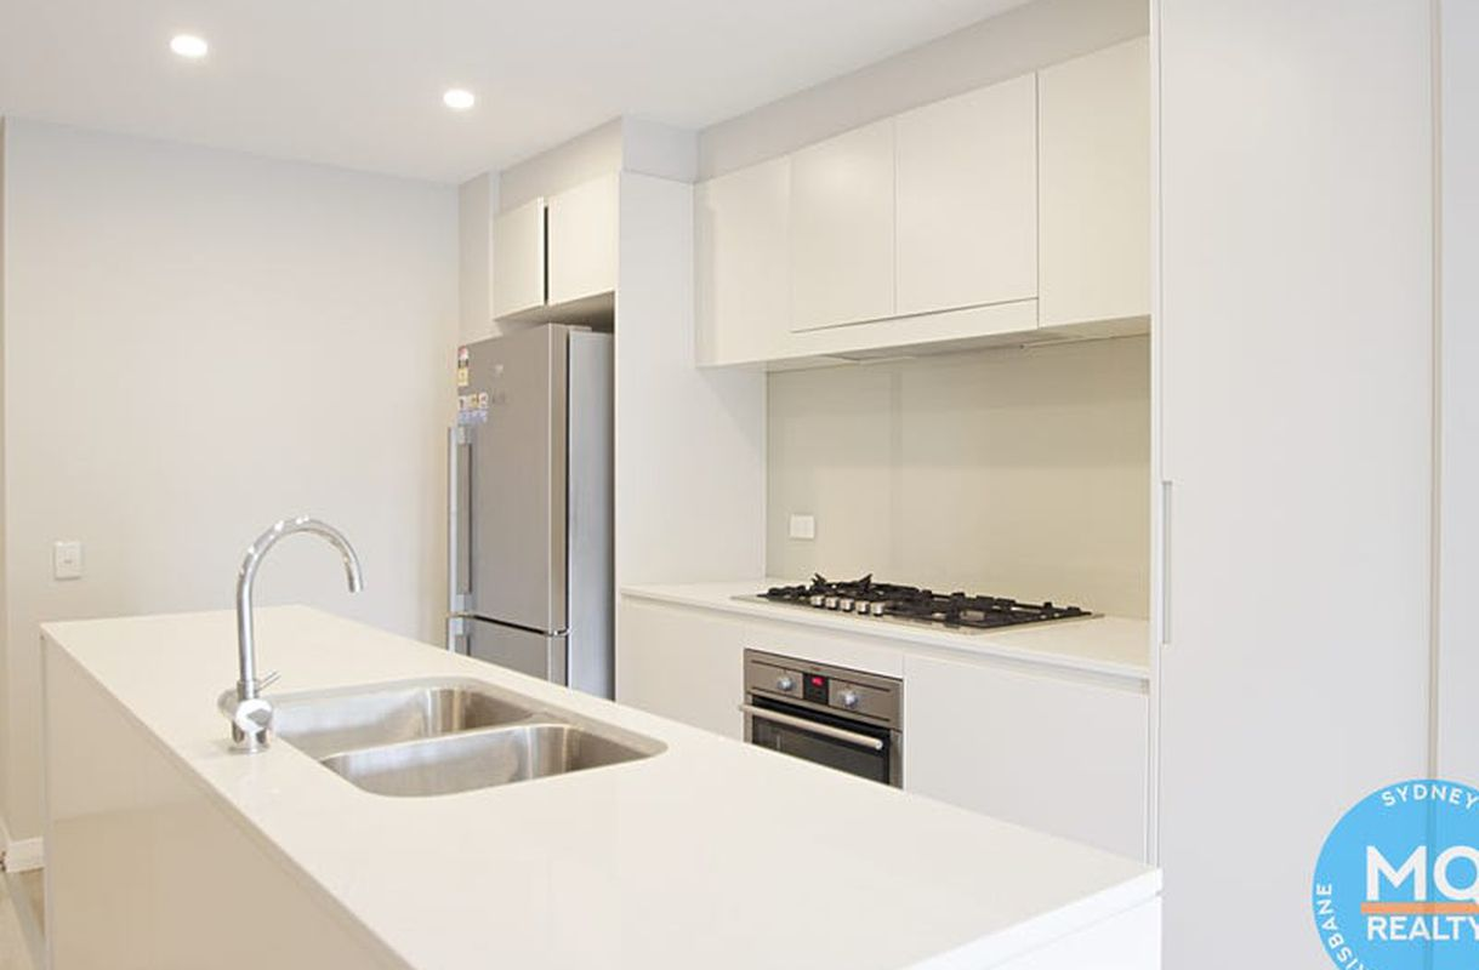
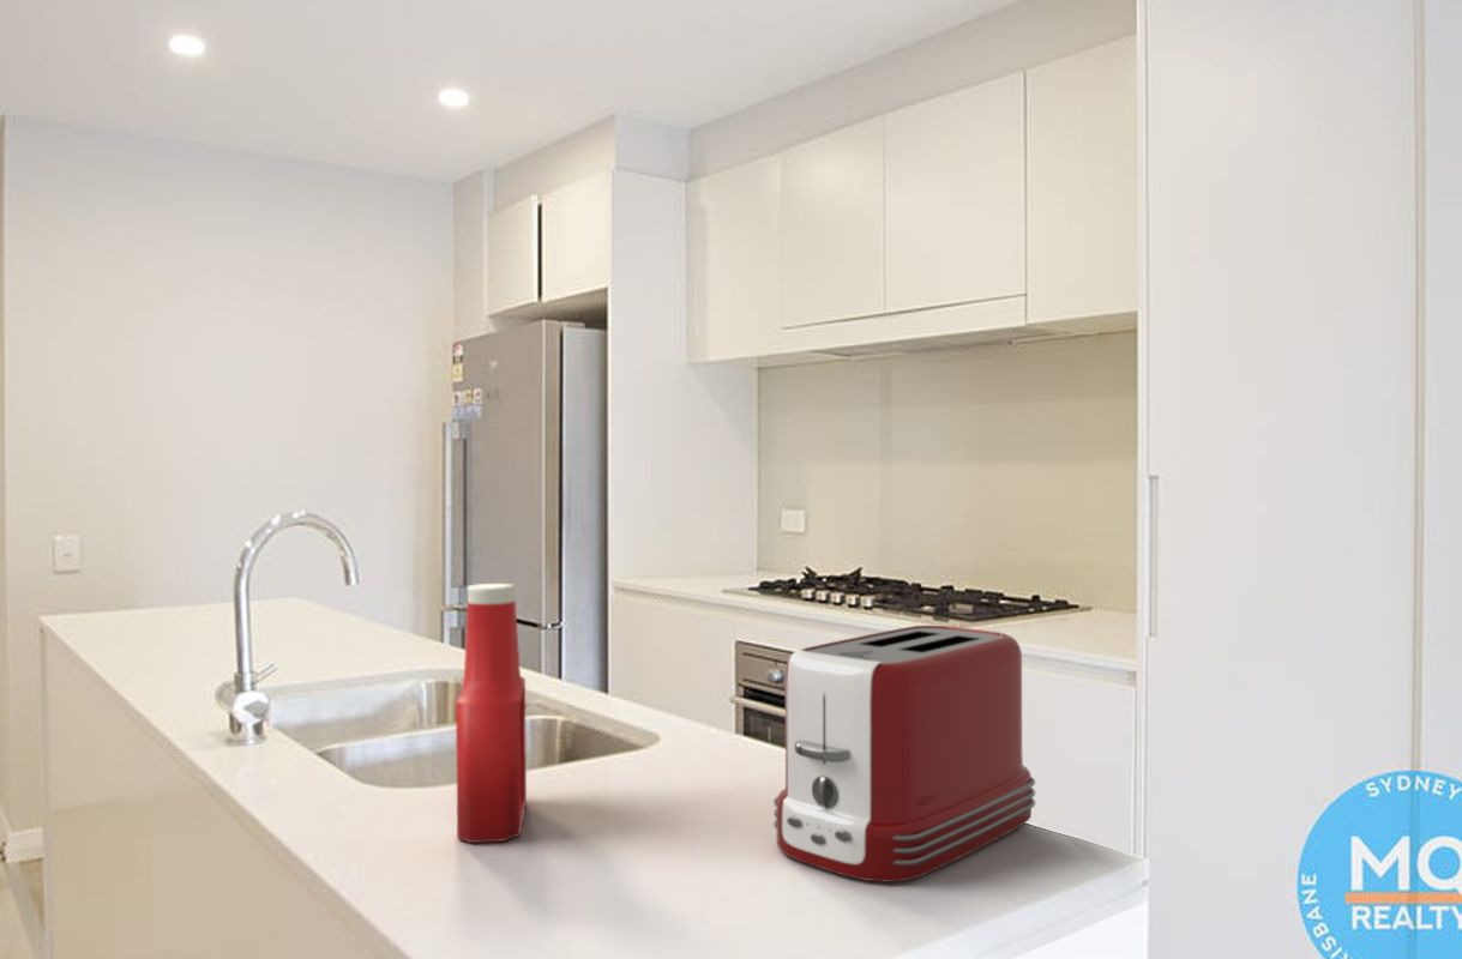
+ toaster (908, 735)
+ soap bottle (492, 702)
